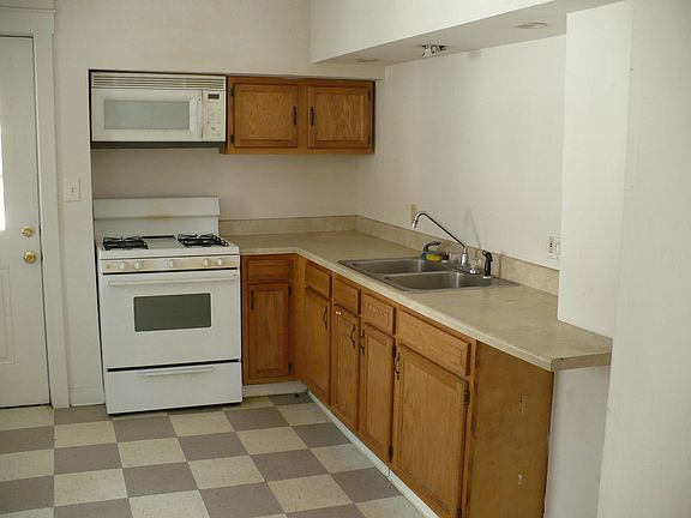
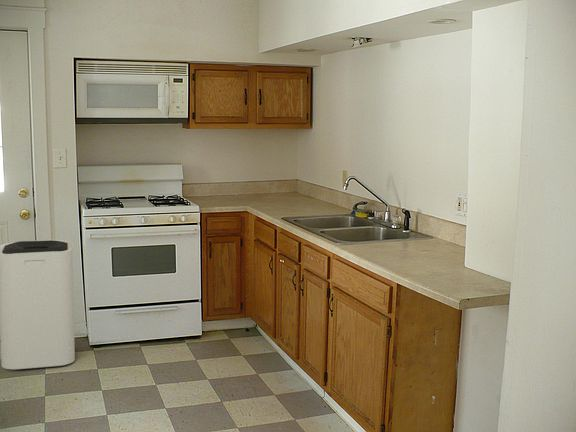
+ trash can (37, 301)
